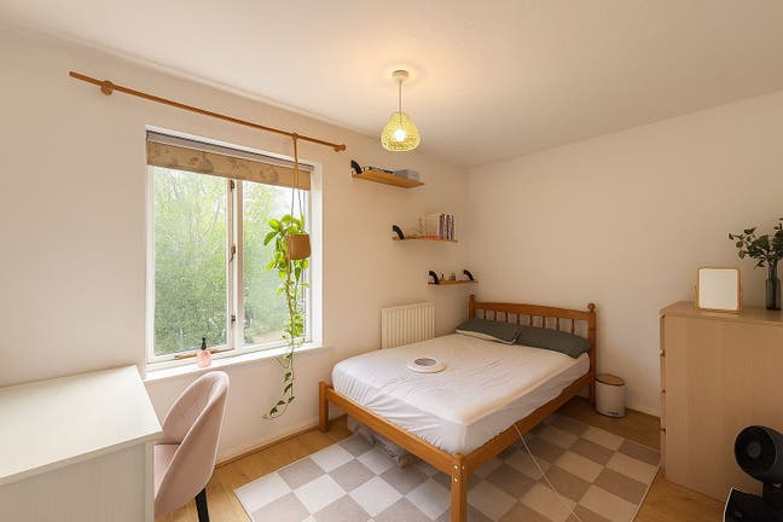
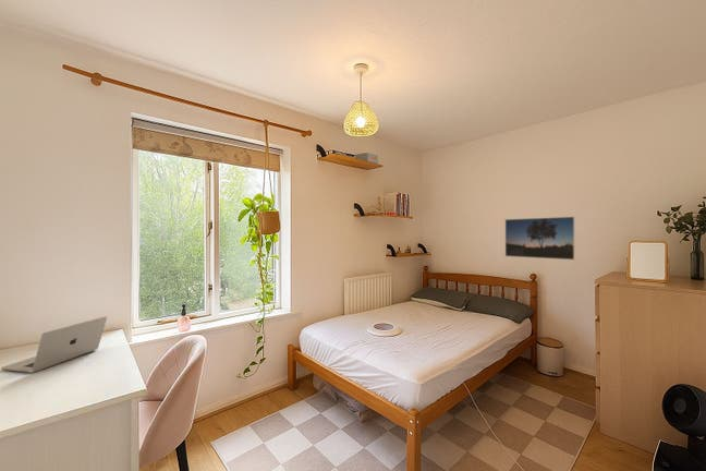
+ laptop (58, 340)
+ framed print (537, 238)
